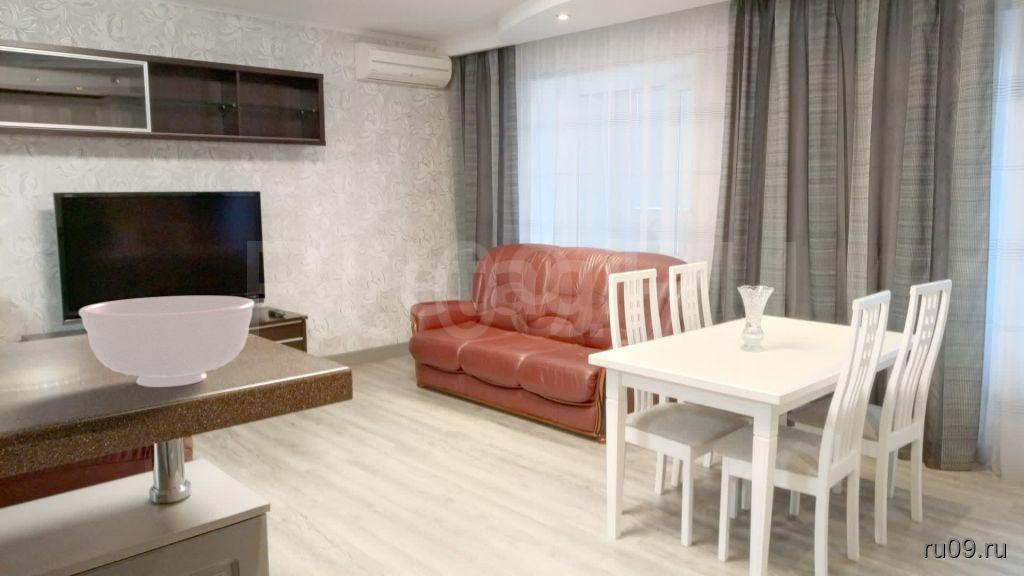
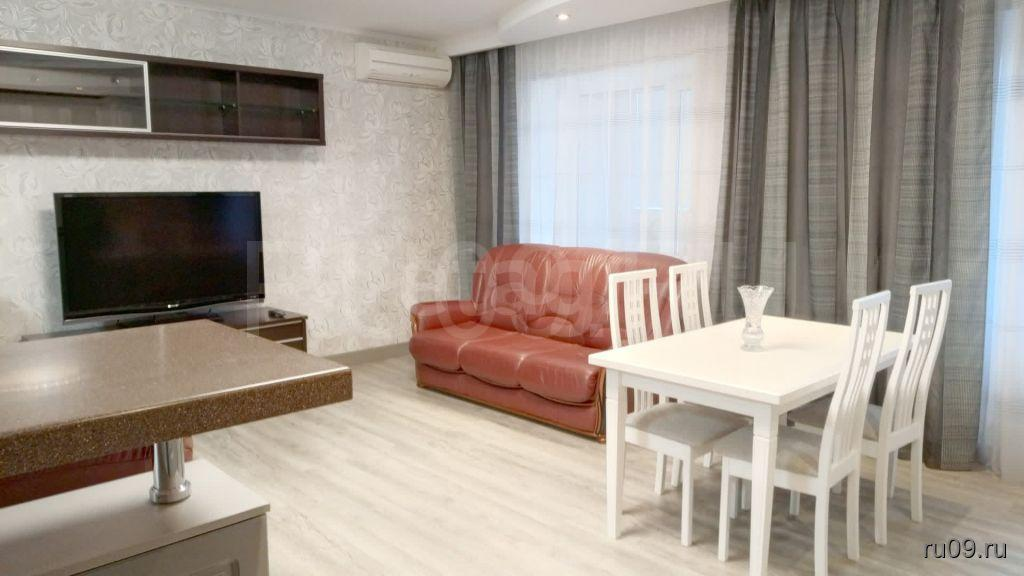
- bowl (171, 342)
